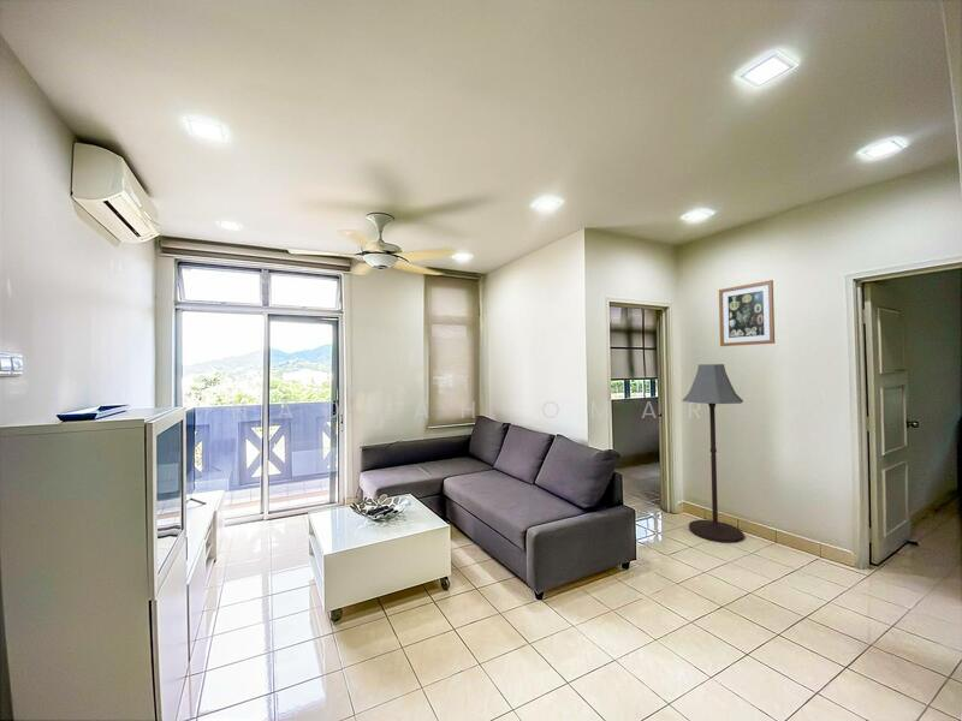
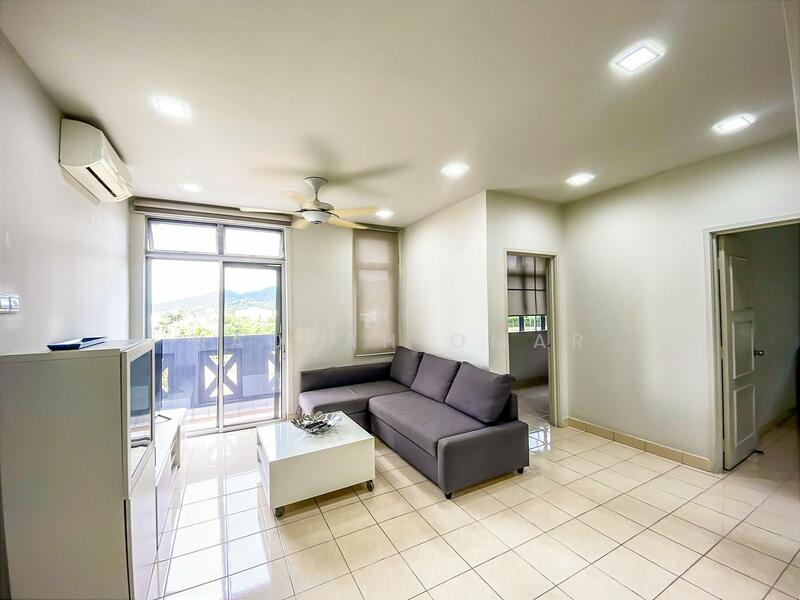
- floor lamp (713, 447)
- wall art (744, 315)
